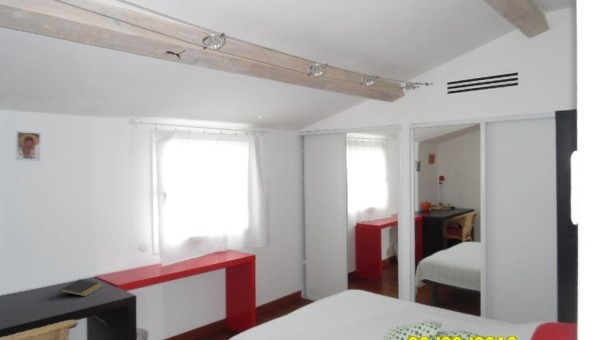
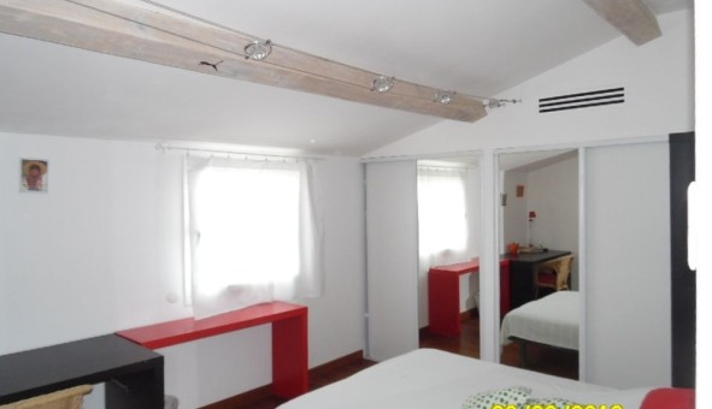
- notepad (82, 287)
